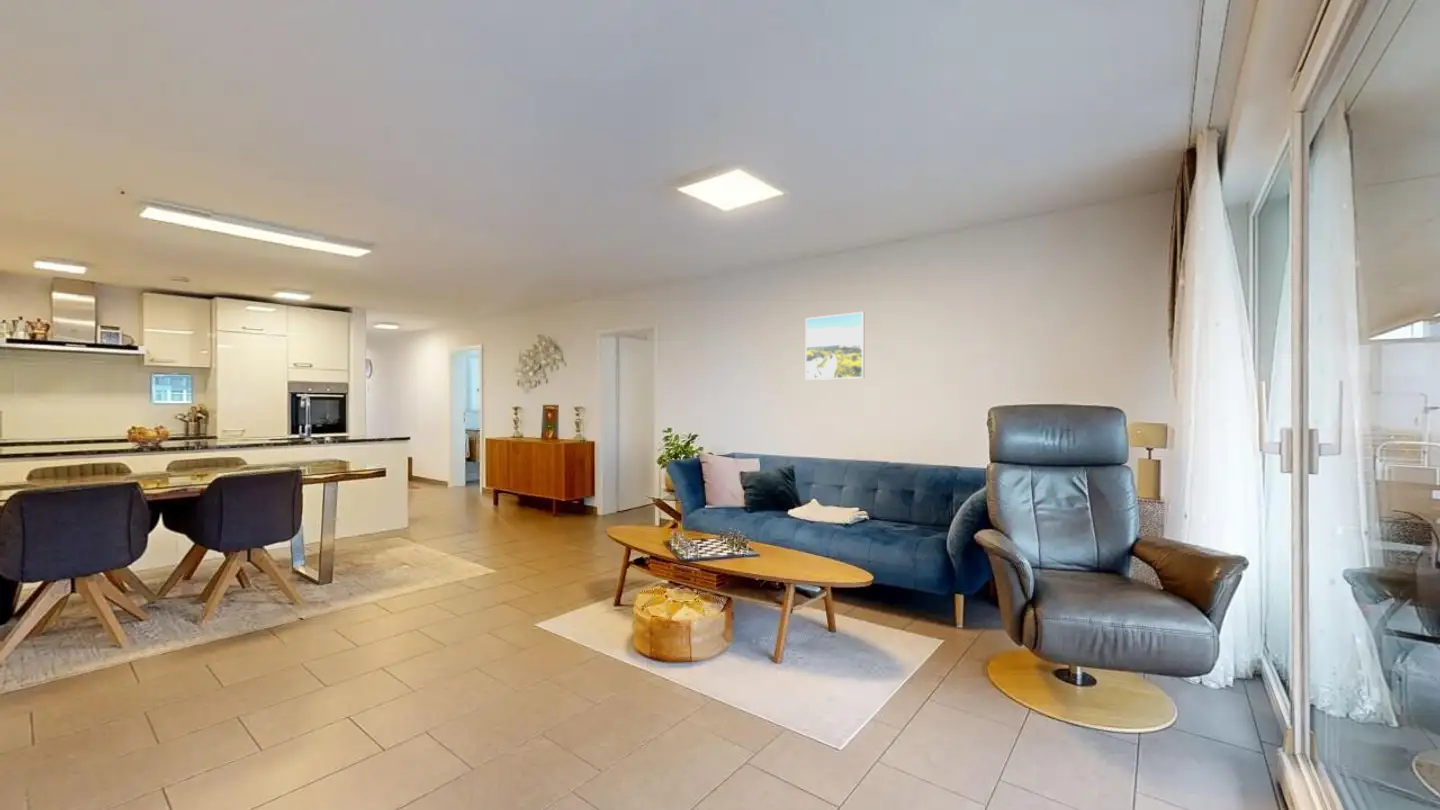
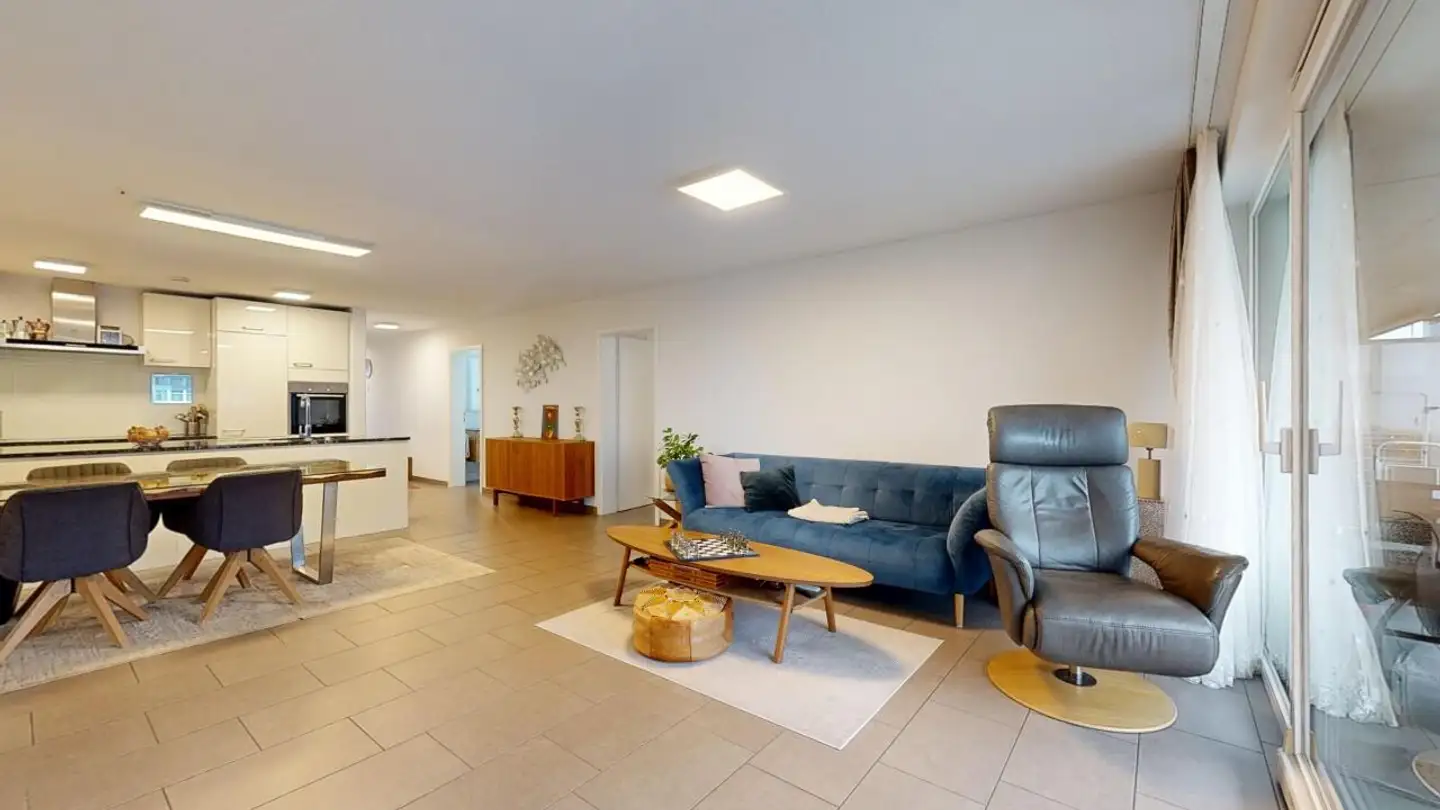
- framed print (834, 347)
